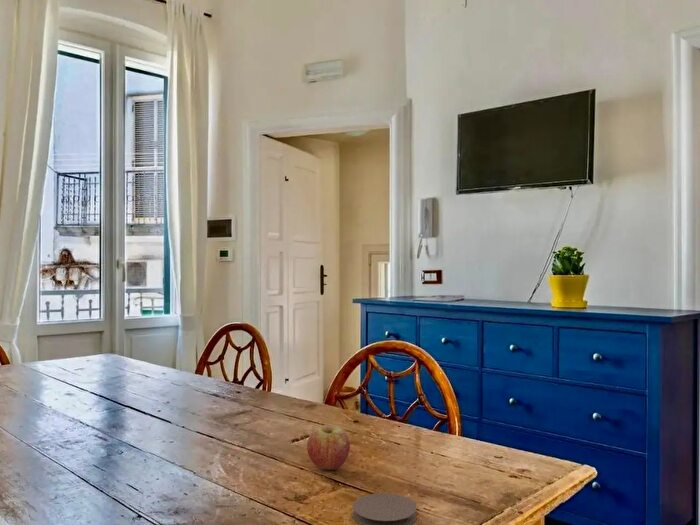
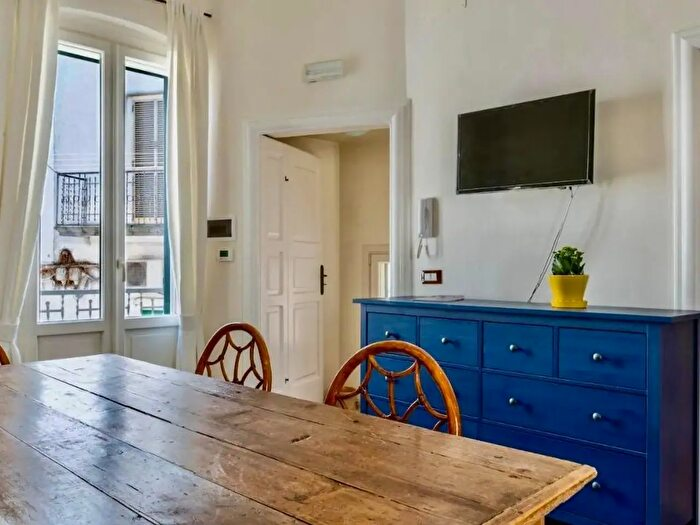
- coaster (384, 510)
- fruit (328, 446)
